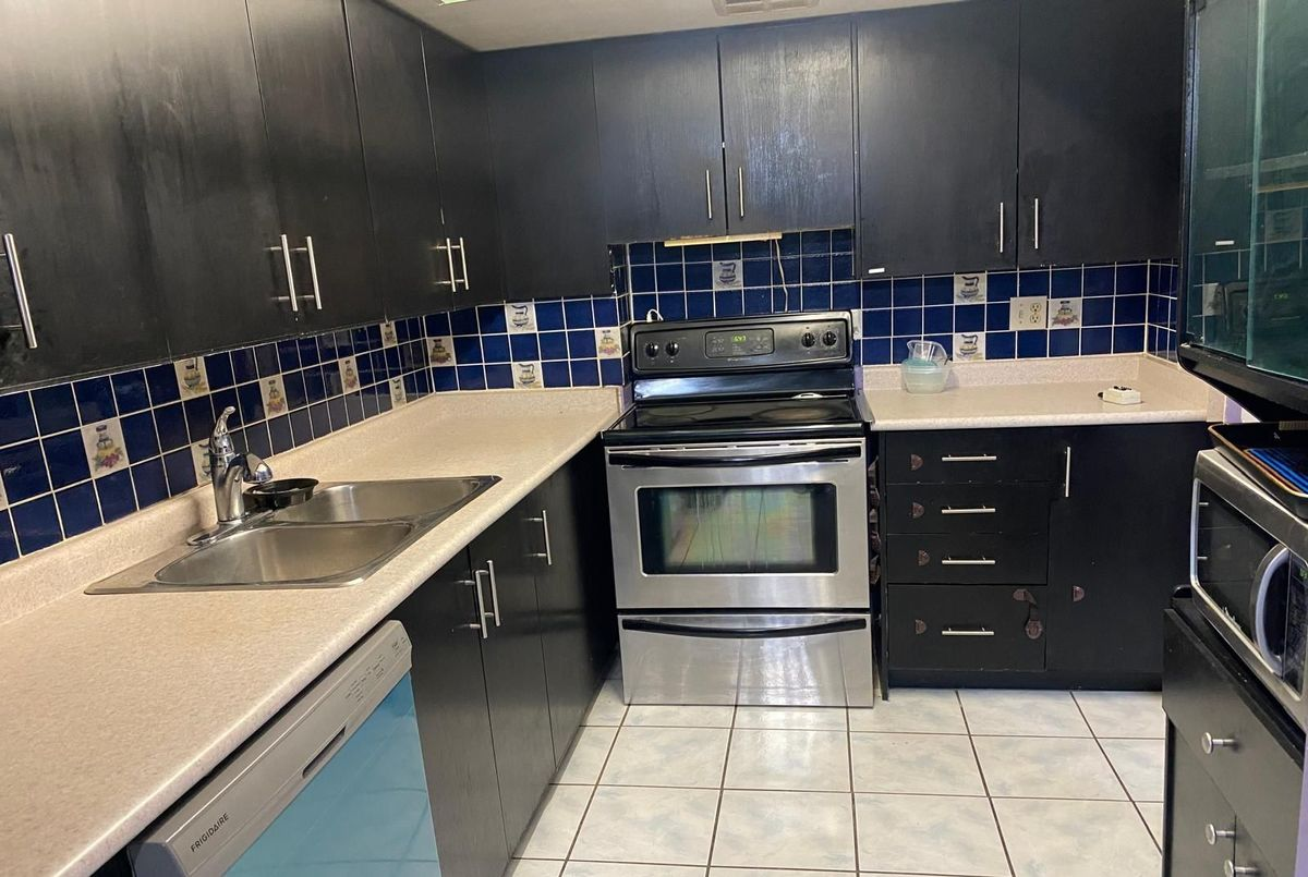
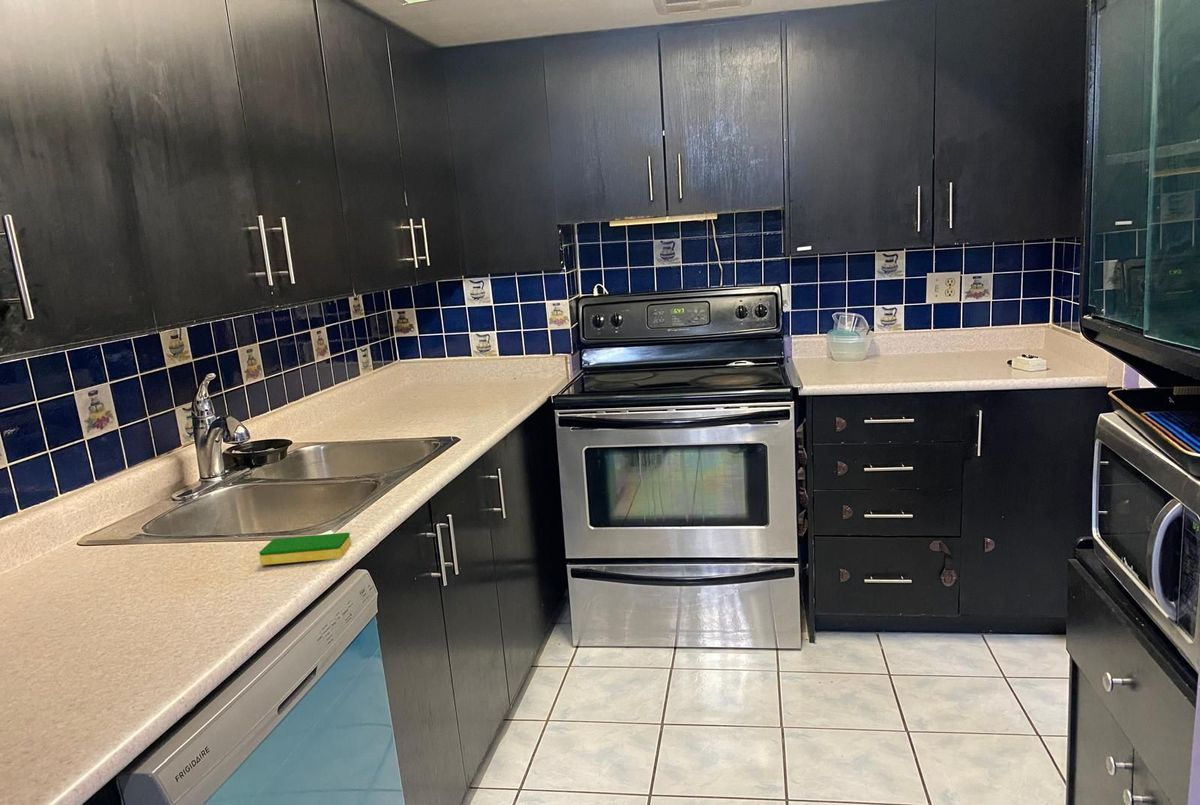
+ dish sponge (306, 548)
